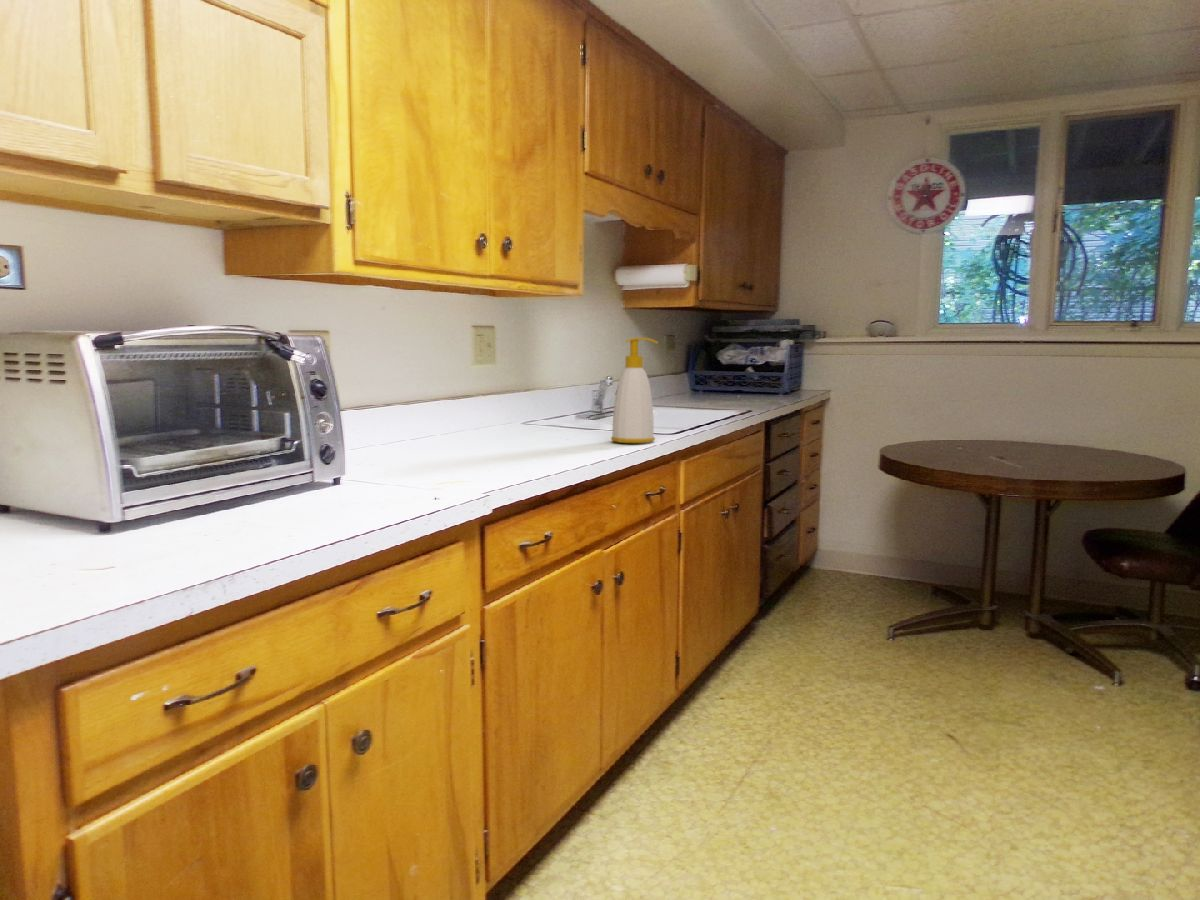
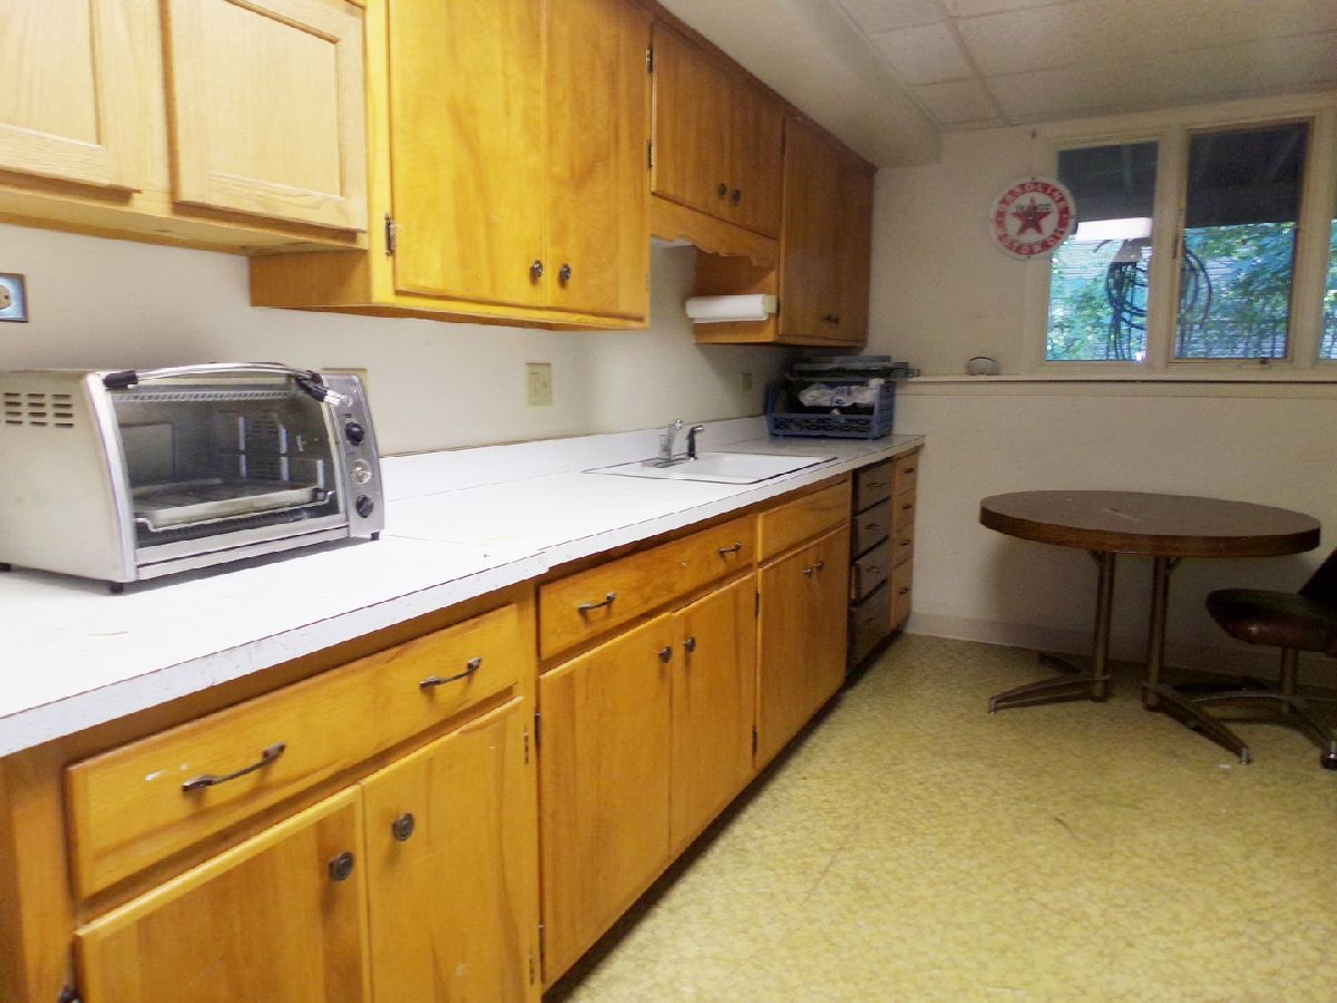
- soap bottle (634, 389)
